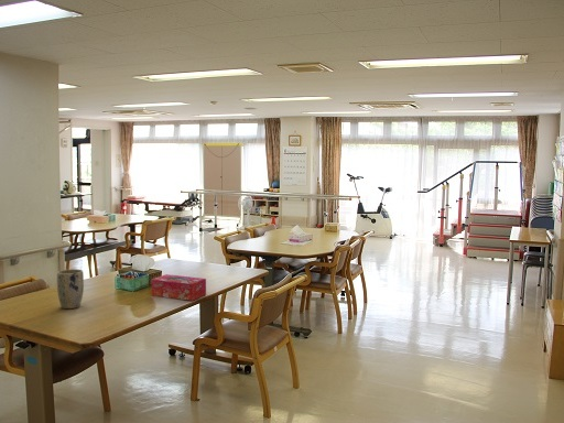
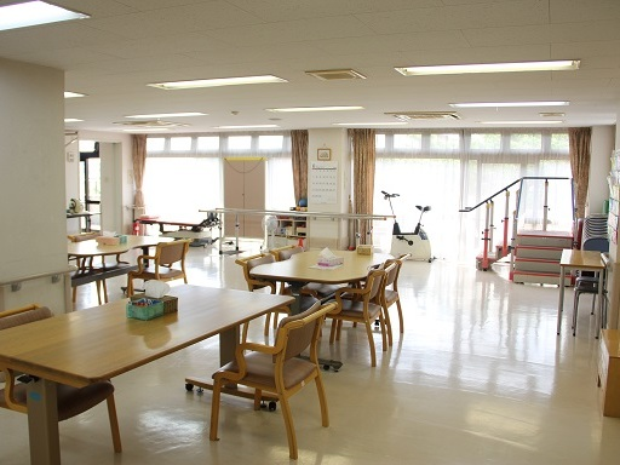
- plant pot (70, 289)
- tissue box (178, 286)
